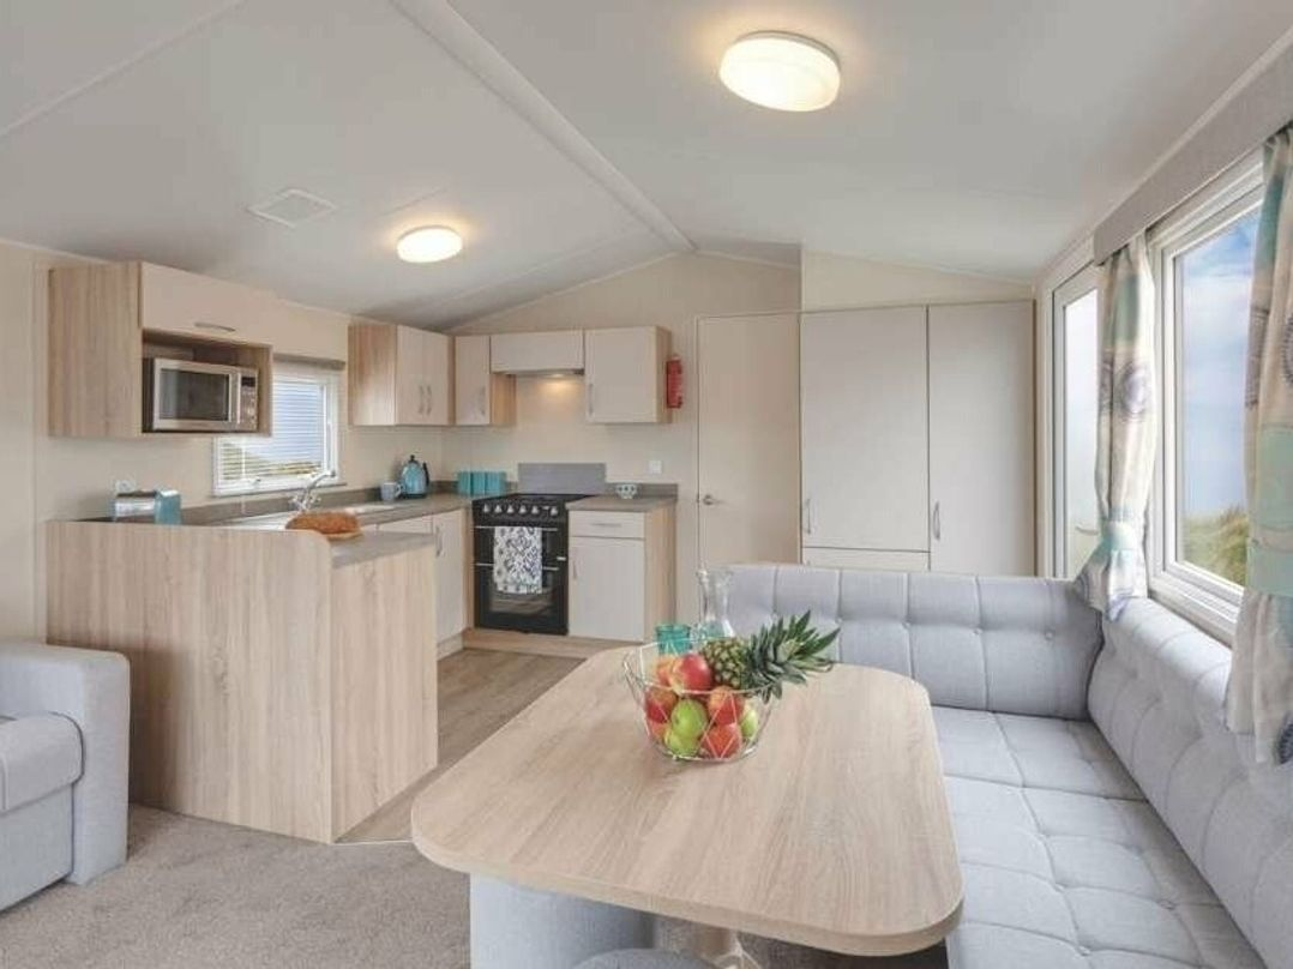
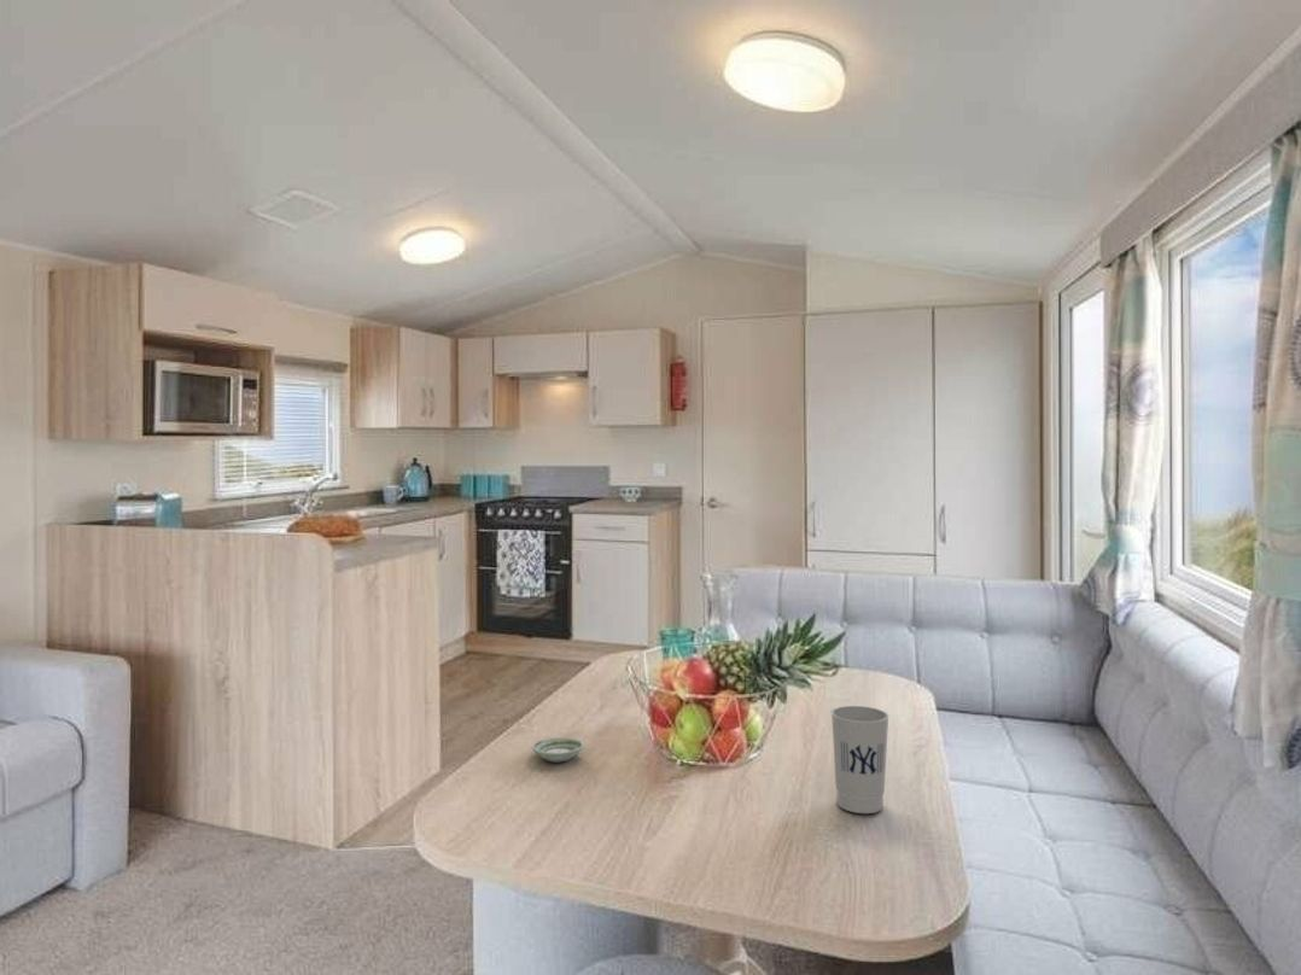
+ saucer (558, 751)
+ cup (859, 759)
